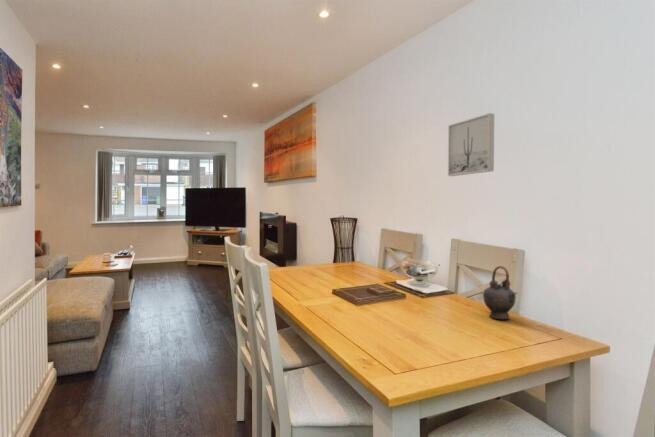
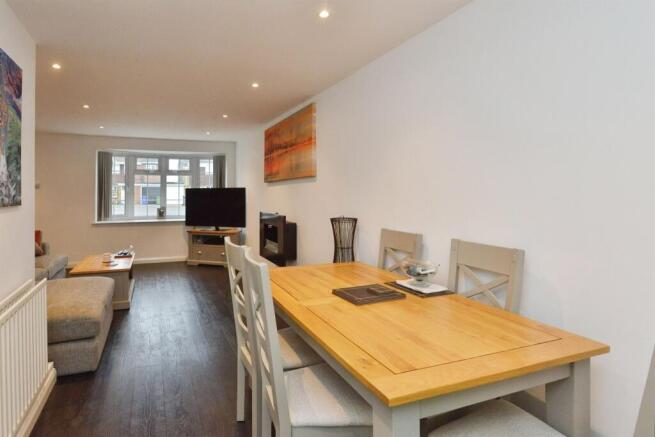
- teapot (501, 292)
- wall art (469, 146)
